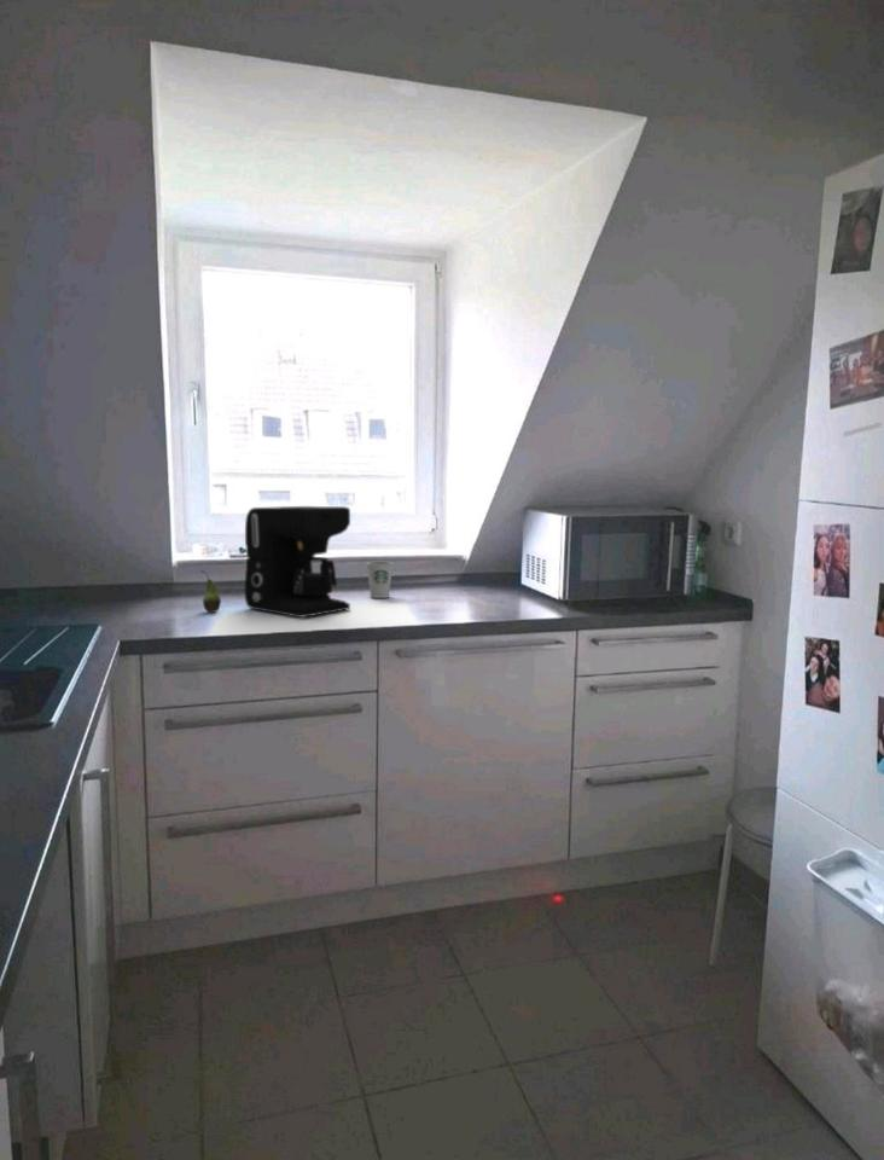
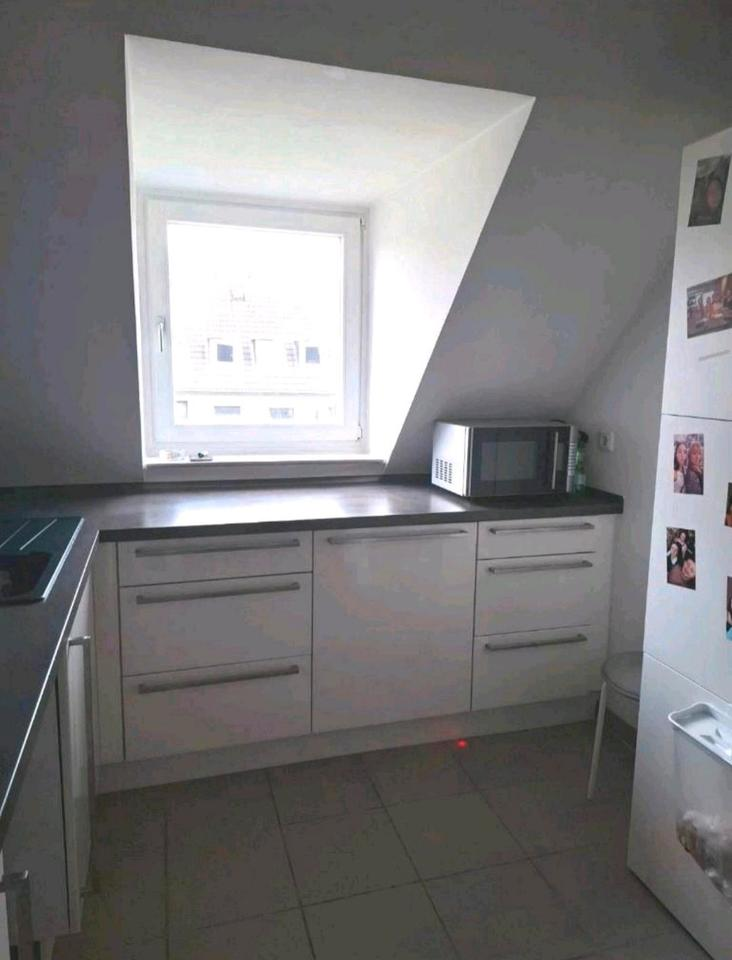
- fruit (211, 591)
- coffee maker (299, 558)
- dixie cup (379, 579)
